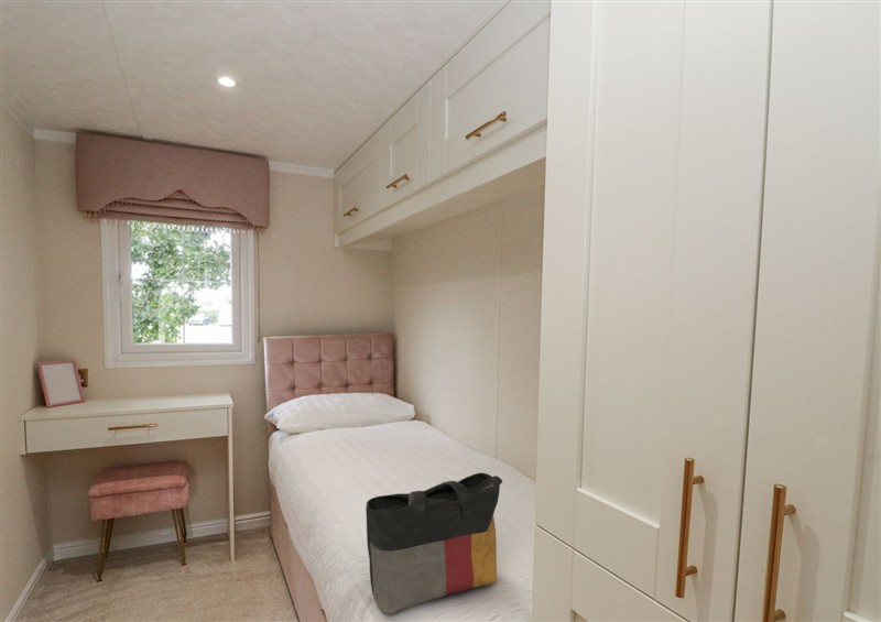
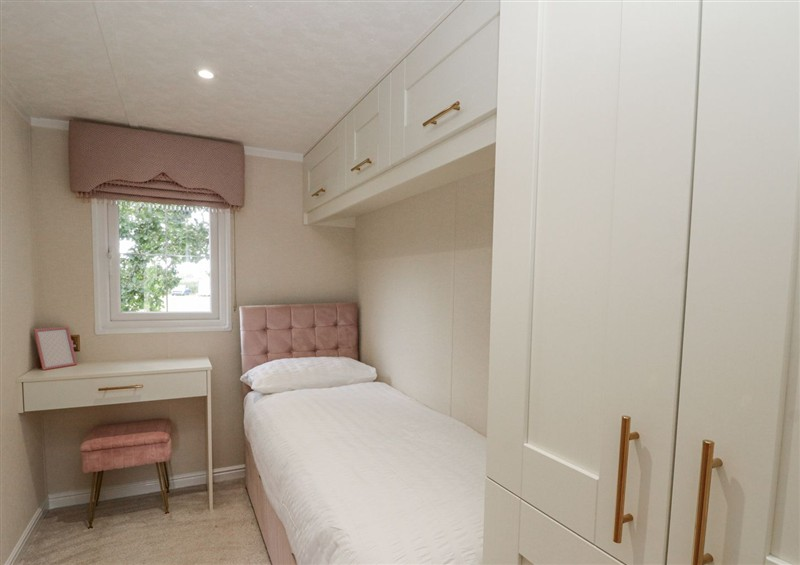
- tote bag (433, 531)
